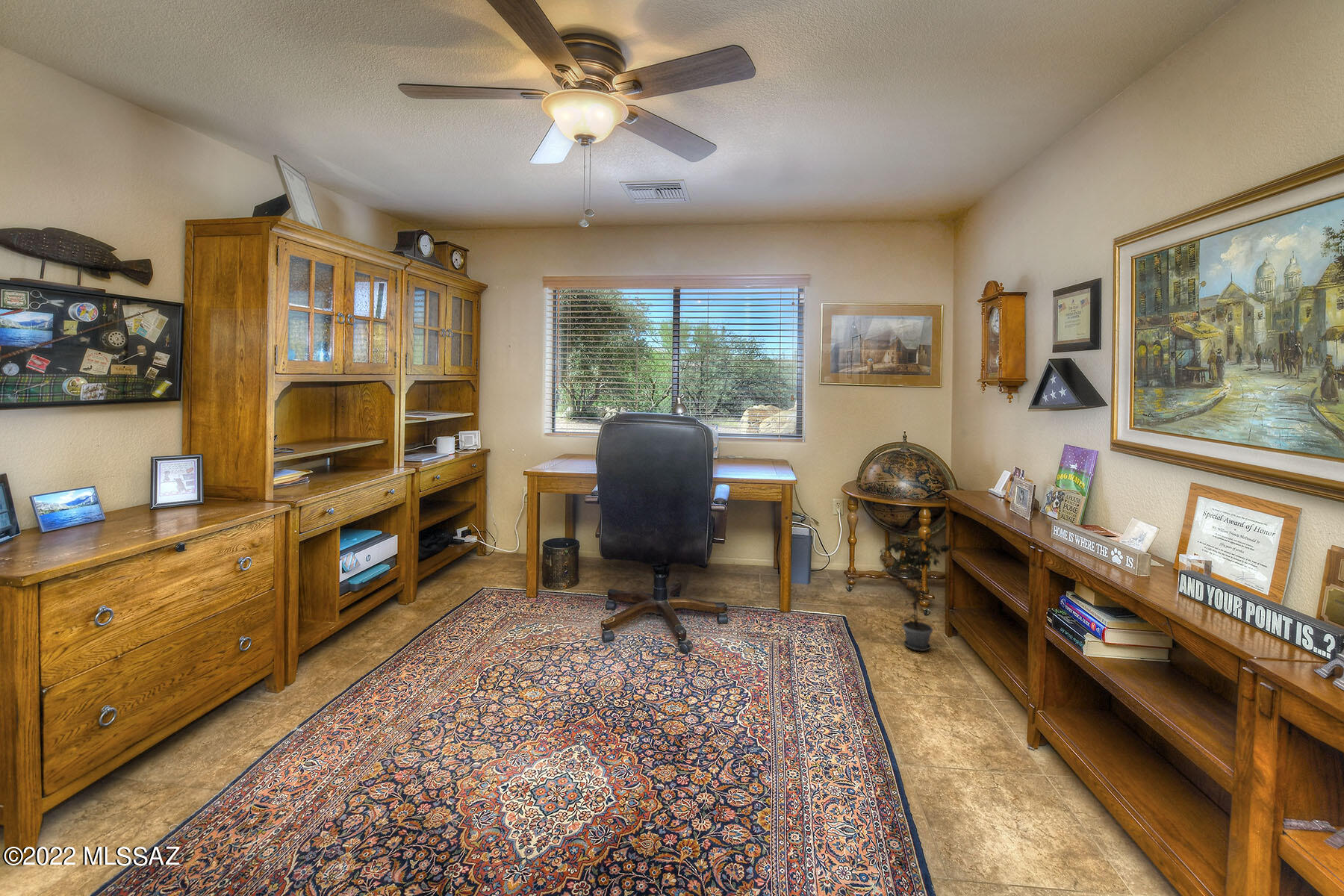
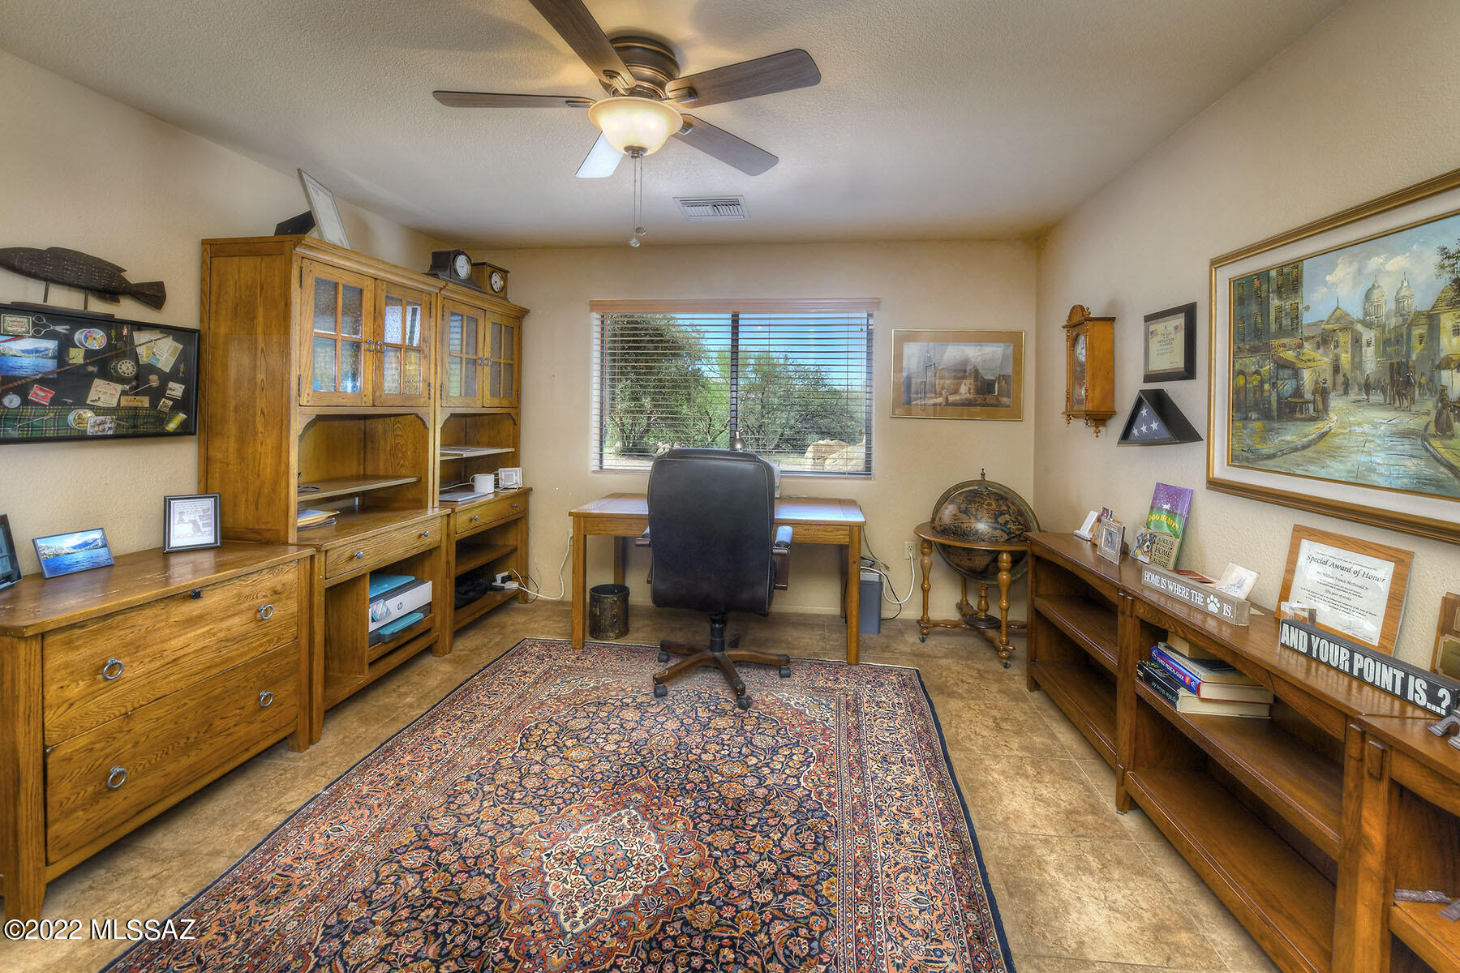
- potted plant (916, 589)
